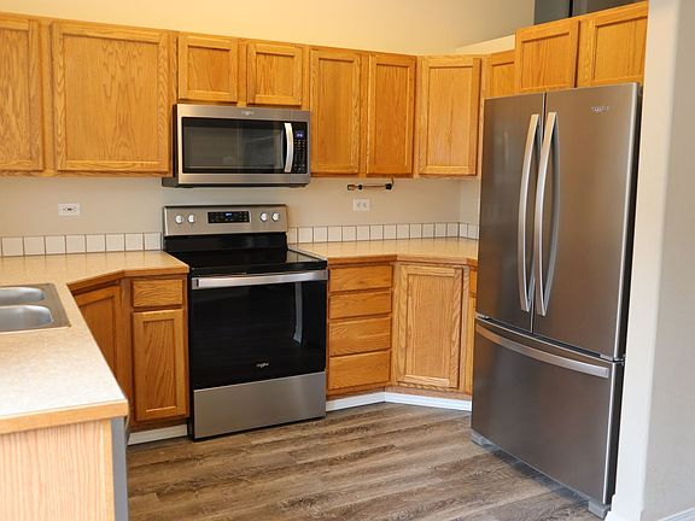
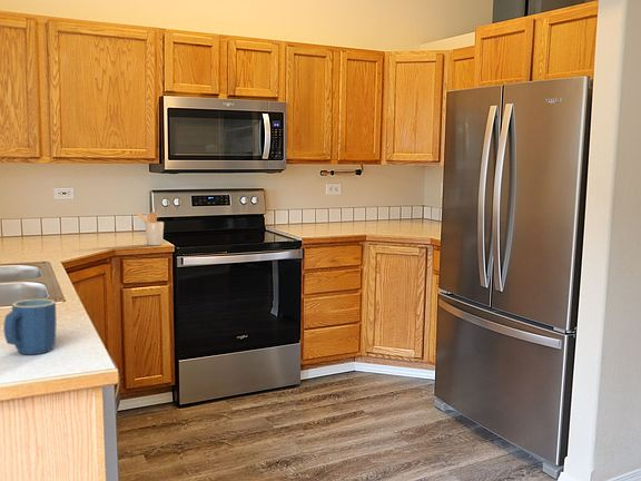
+ mug (30, 327)
+ utensil holder (149, 227)
